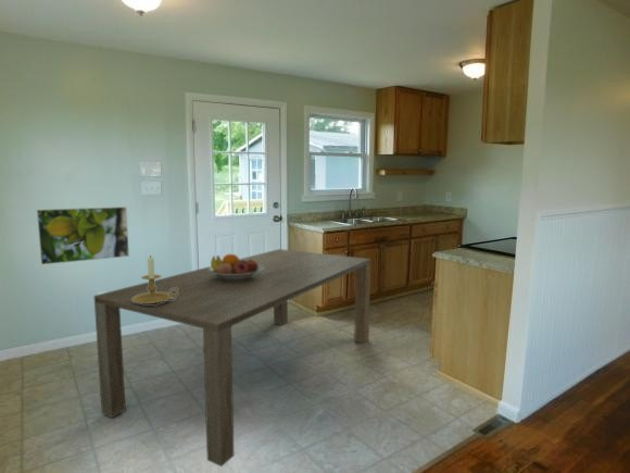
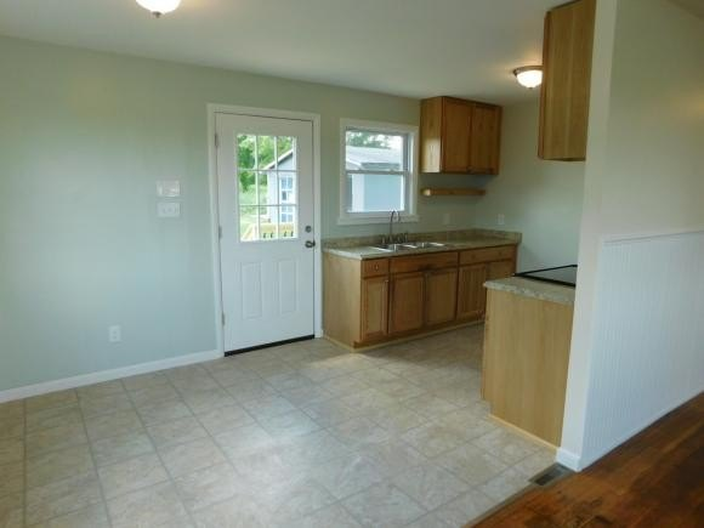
- candle holder (151, 278)
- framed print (85, 234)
- fruit bowl (236, 265)
- dining table (255, 314)
